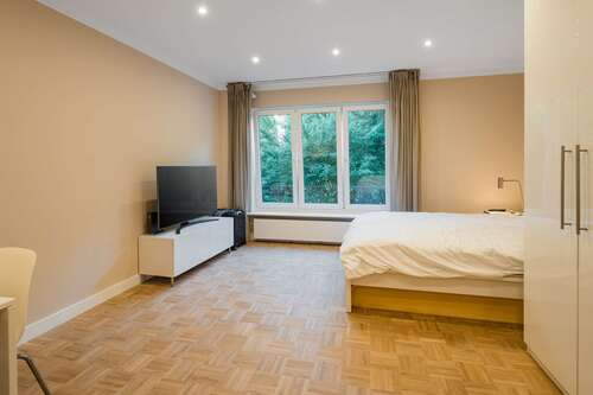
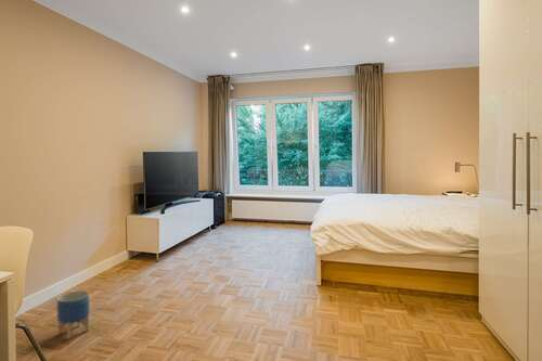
+ planter (74, 313)
